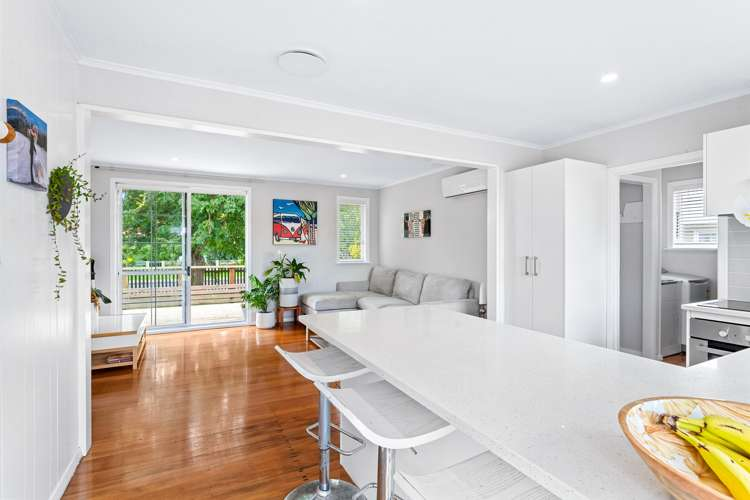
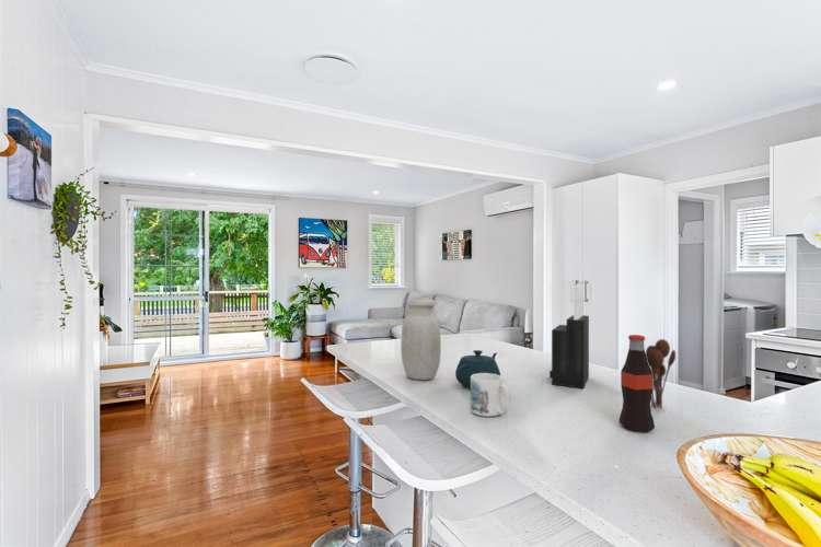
+ knife block (567, 333)
+ mug (490, 395)
+ utensil holder (658, 374)
+ bottle (636, 381)
+ teapot (478, 368)
+ jar (420, 337)
